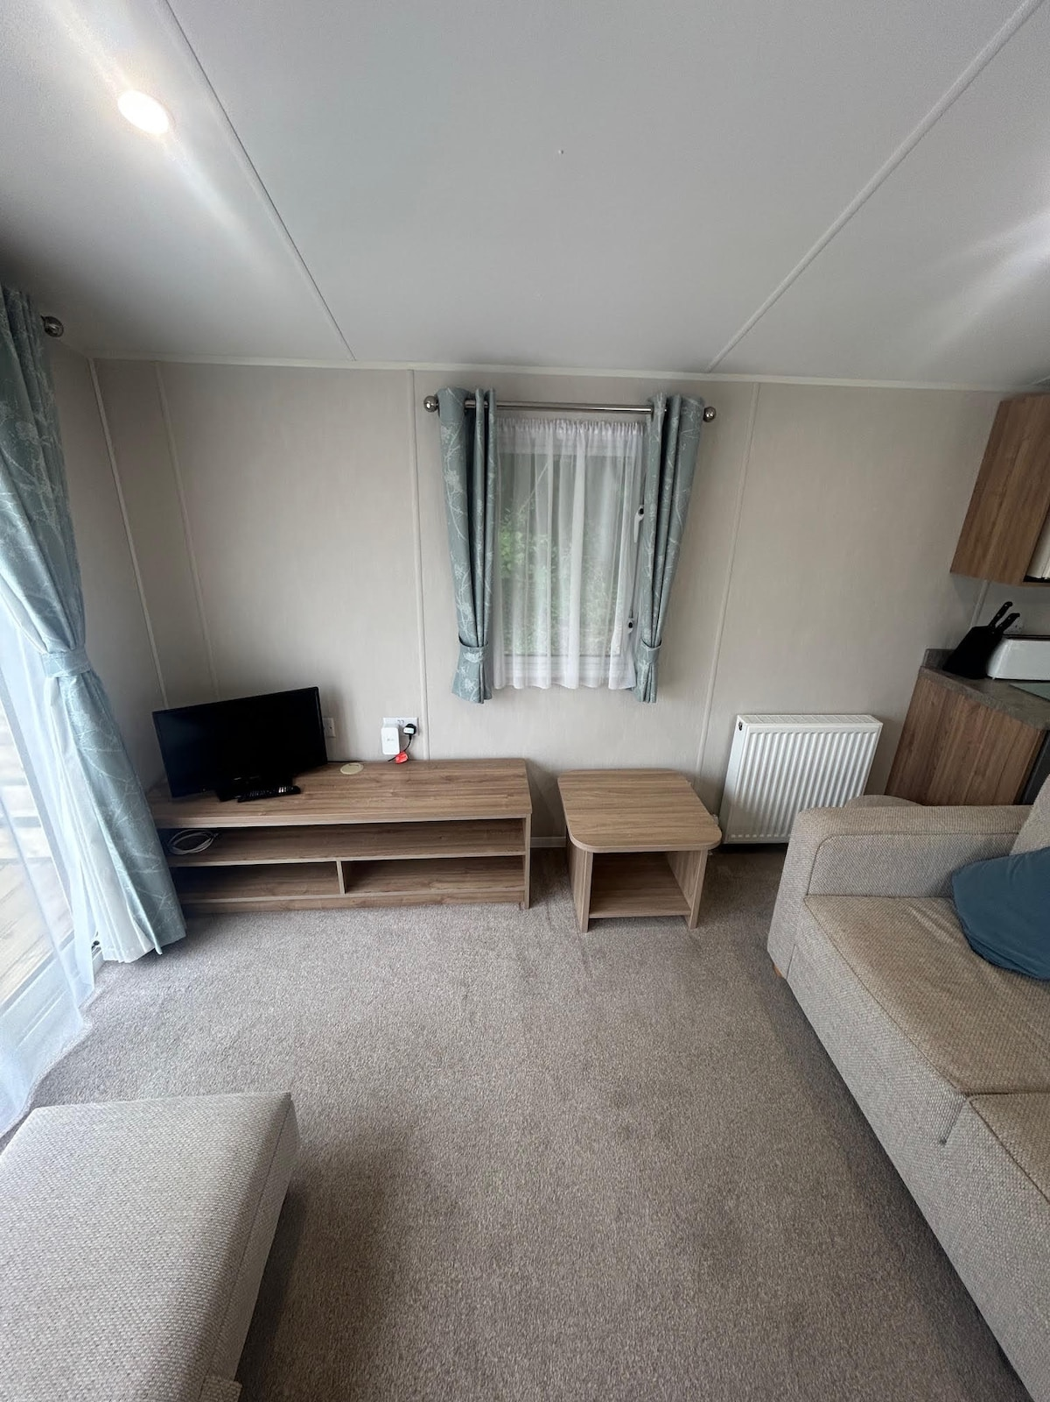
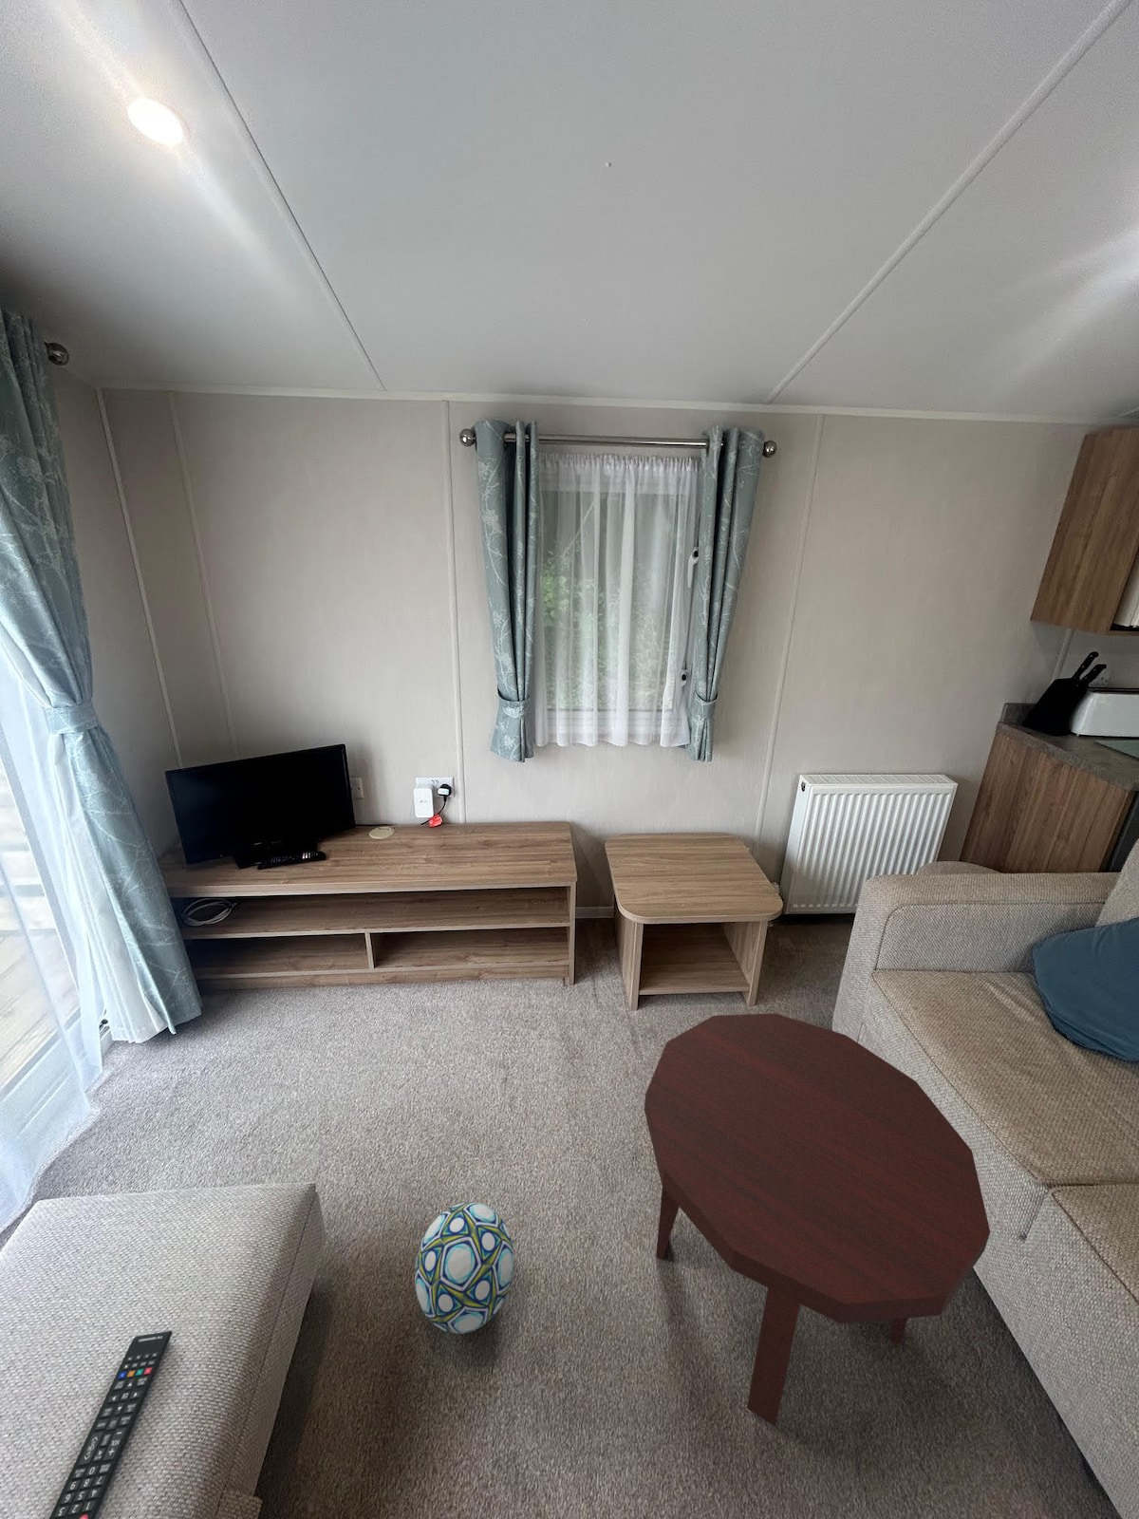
+ remote control (112, 1429)
+ side table (785, 1207)
+ ball (465, 1263)
